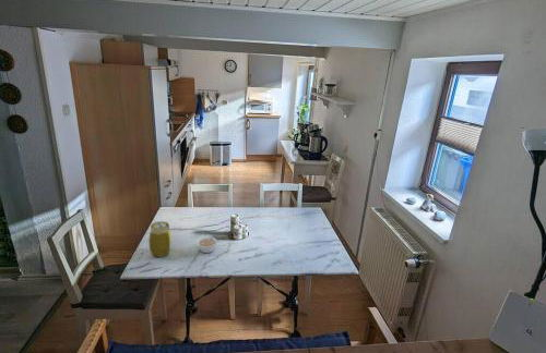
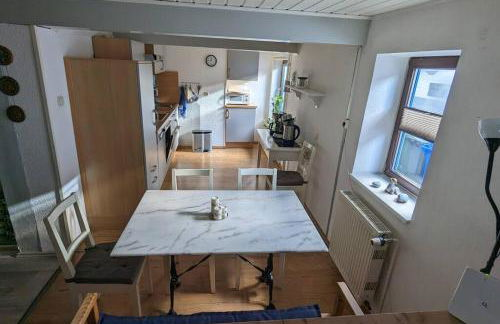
- jar (159, 239)
- legume (206, 244)
